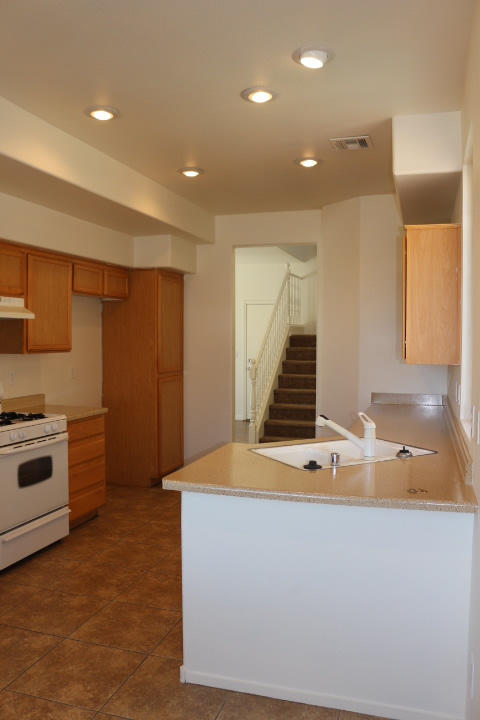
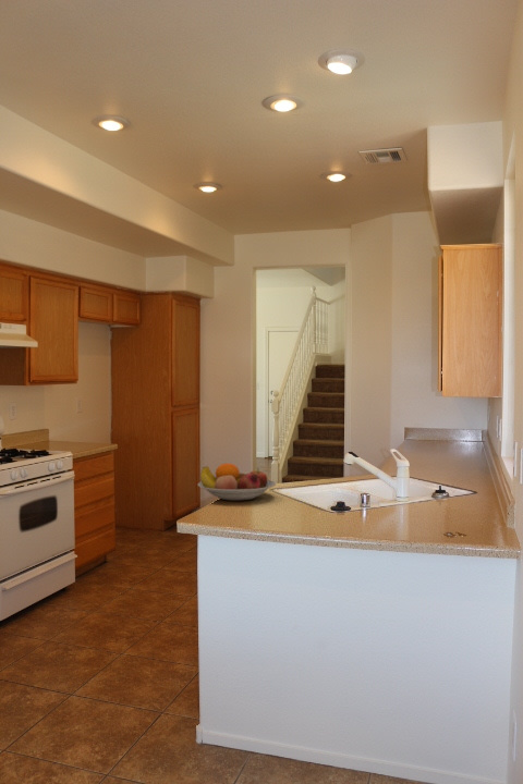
+ fruit bowl (236, 480)
